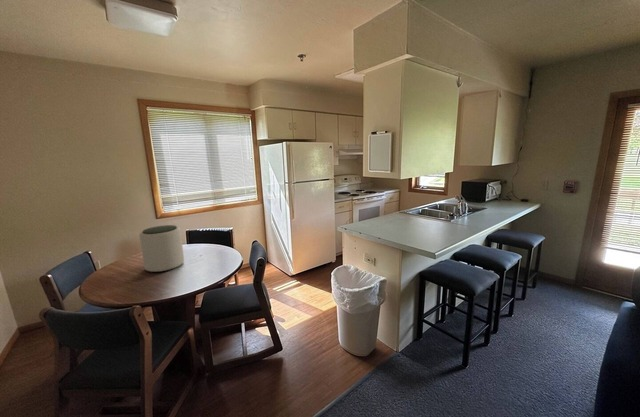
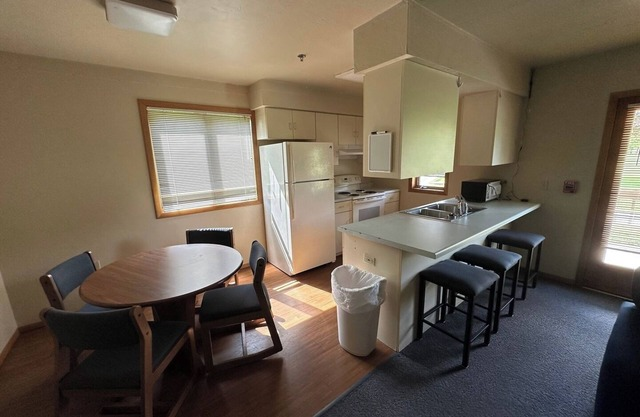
- plant pot (162, 247)
